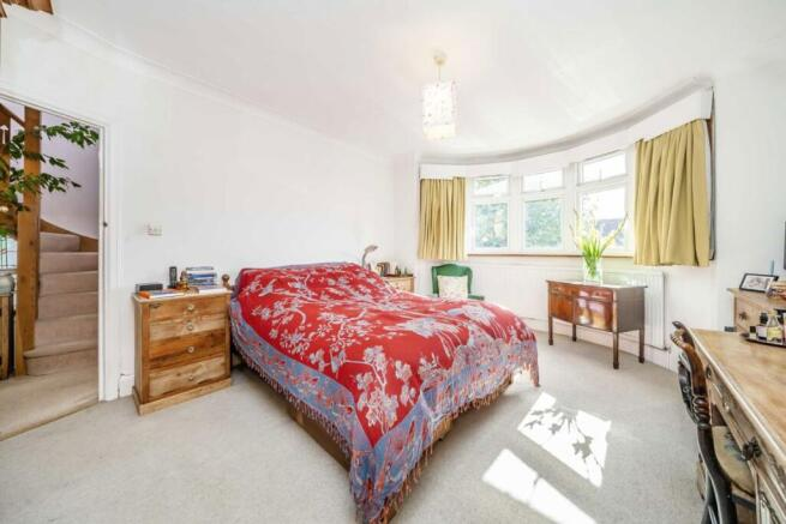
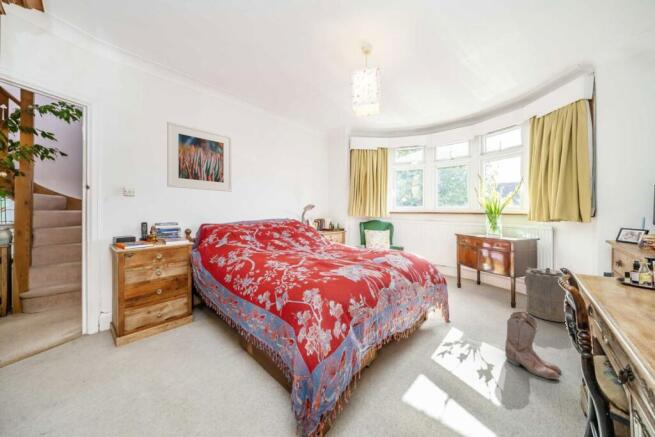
+ laundry hamper (547, 290)
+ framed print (202, 159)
+ boots (532, 341)
